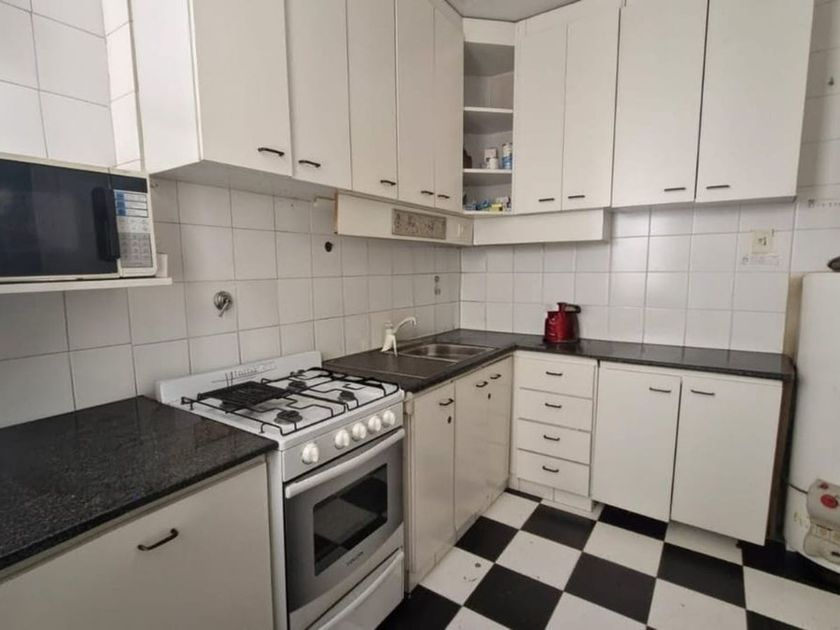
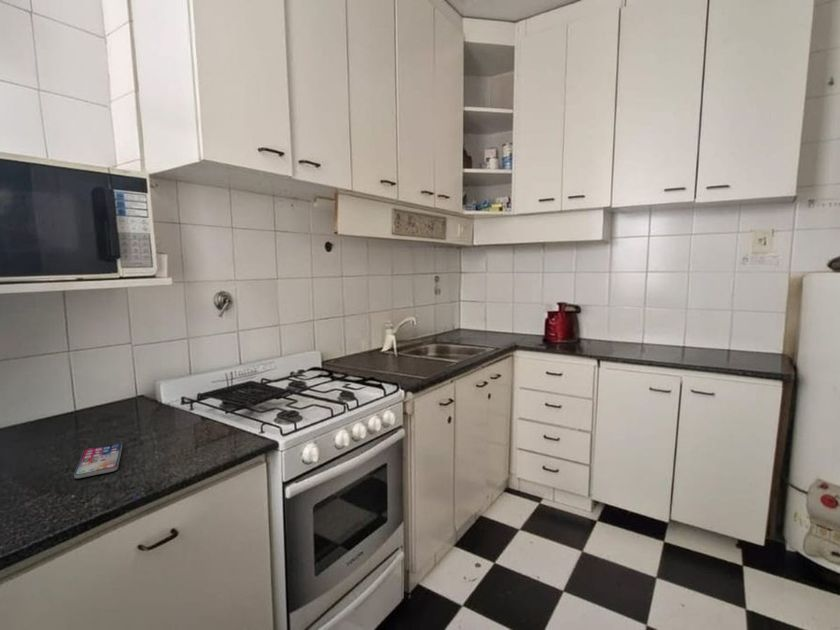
+ smartphone (100, 459)
